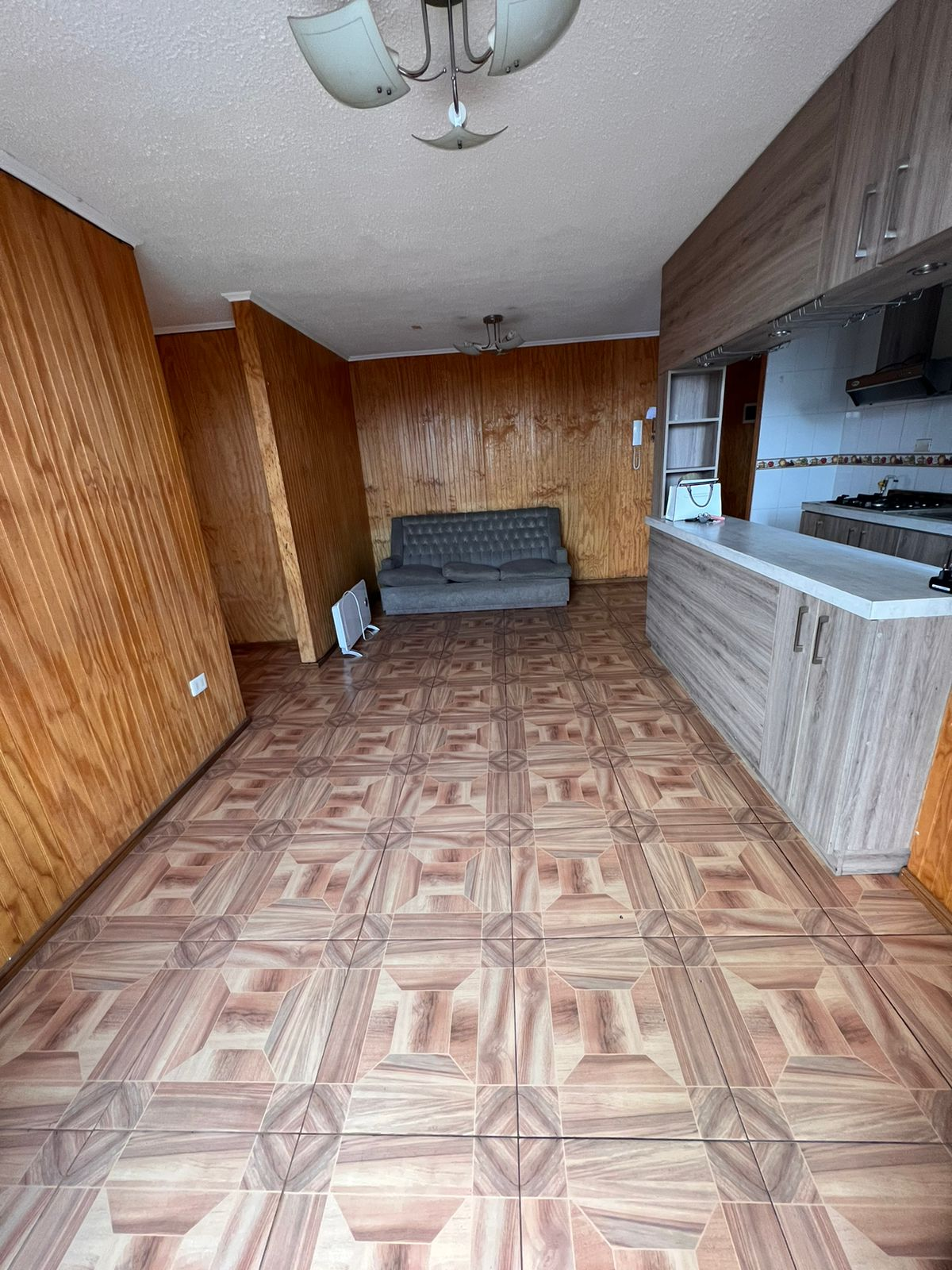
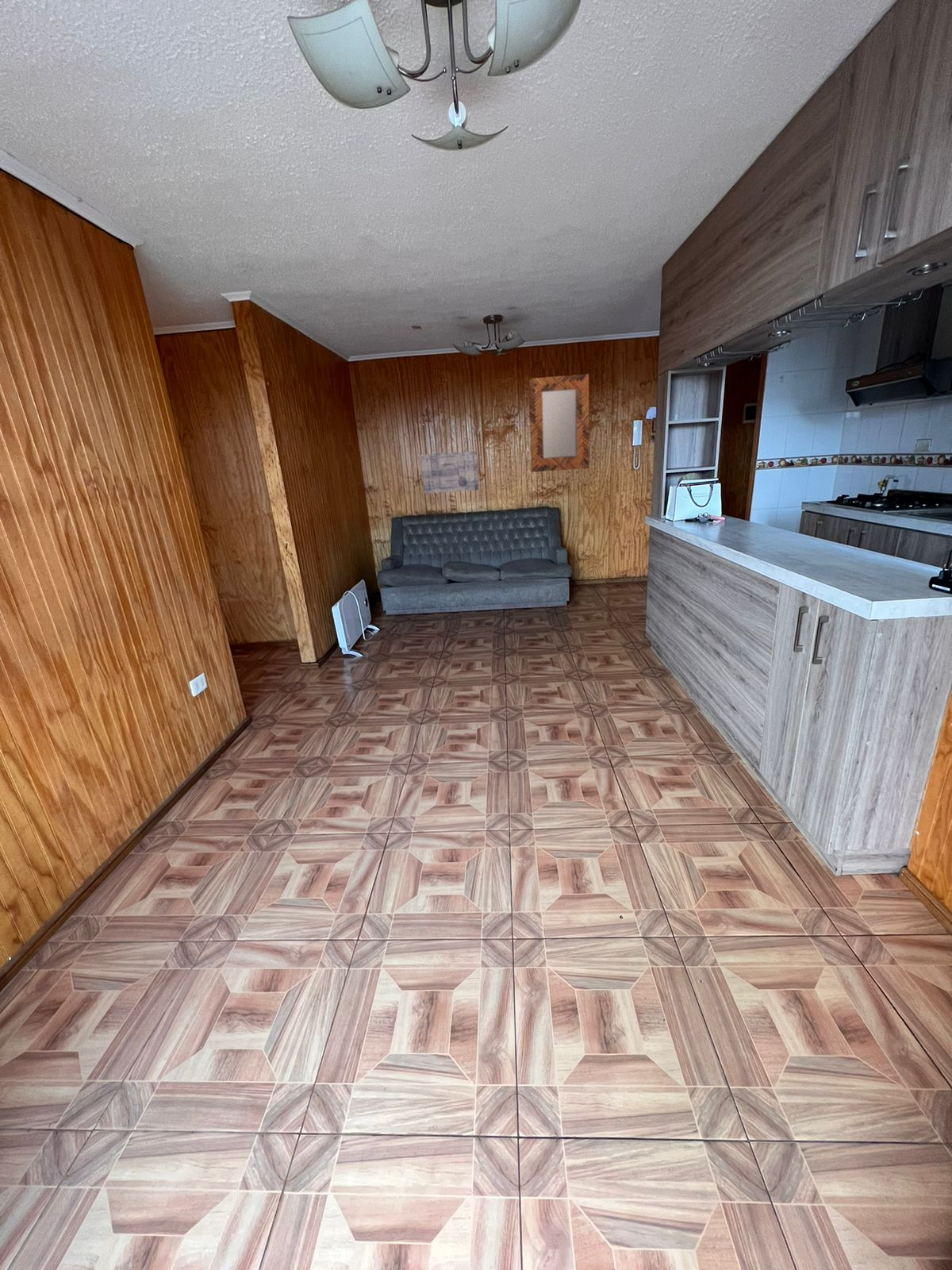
+ wall art (450, 472)
+ home mirror (559, 424)
